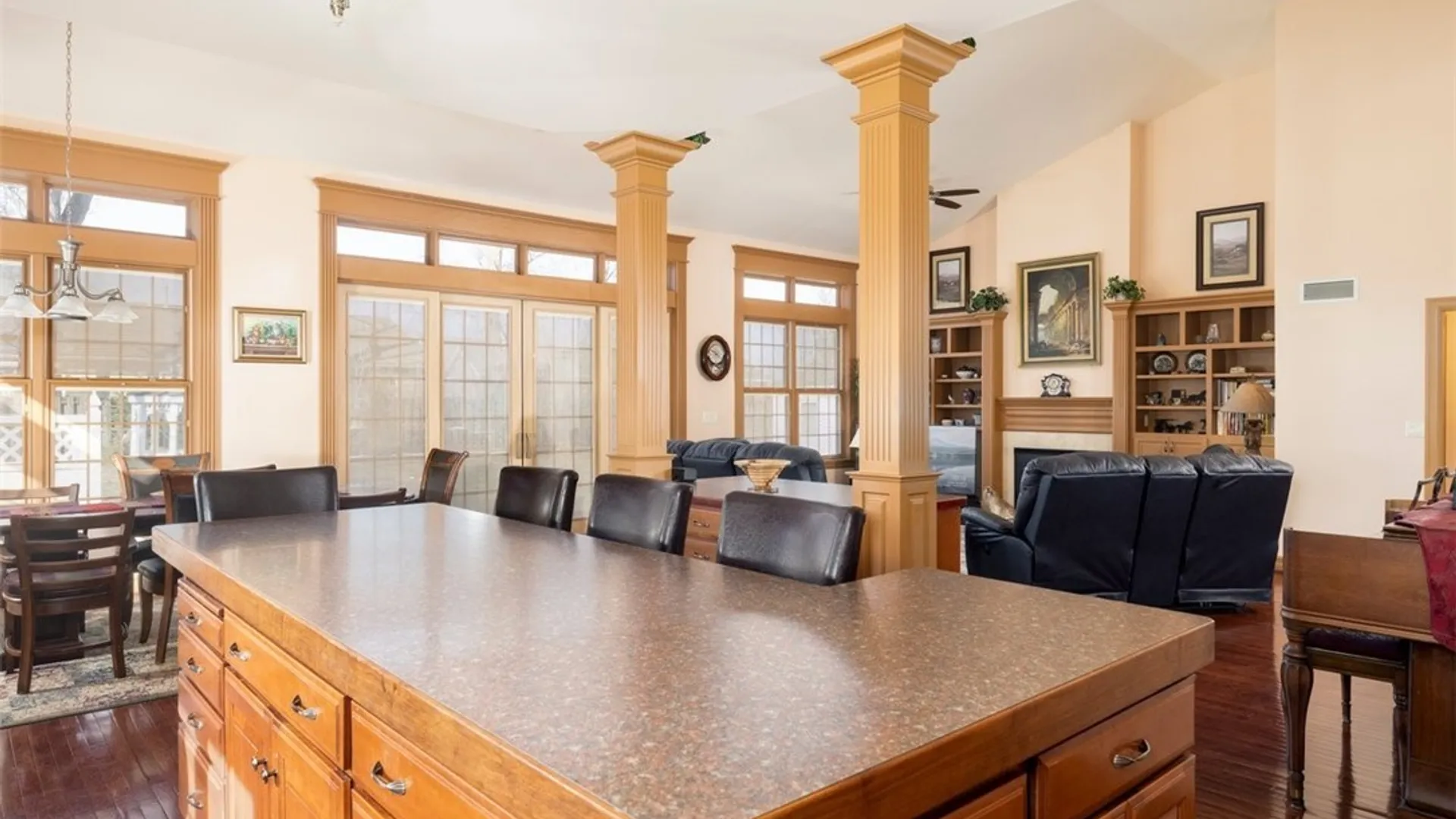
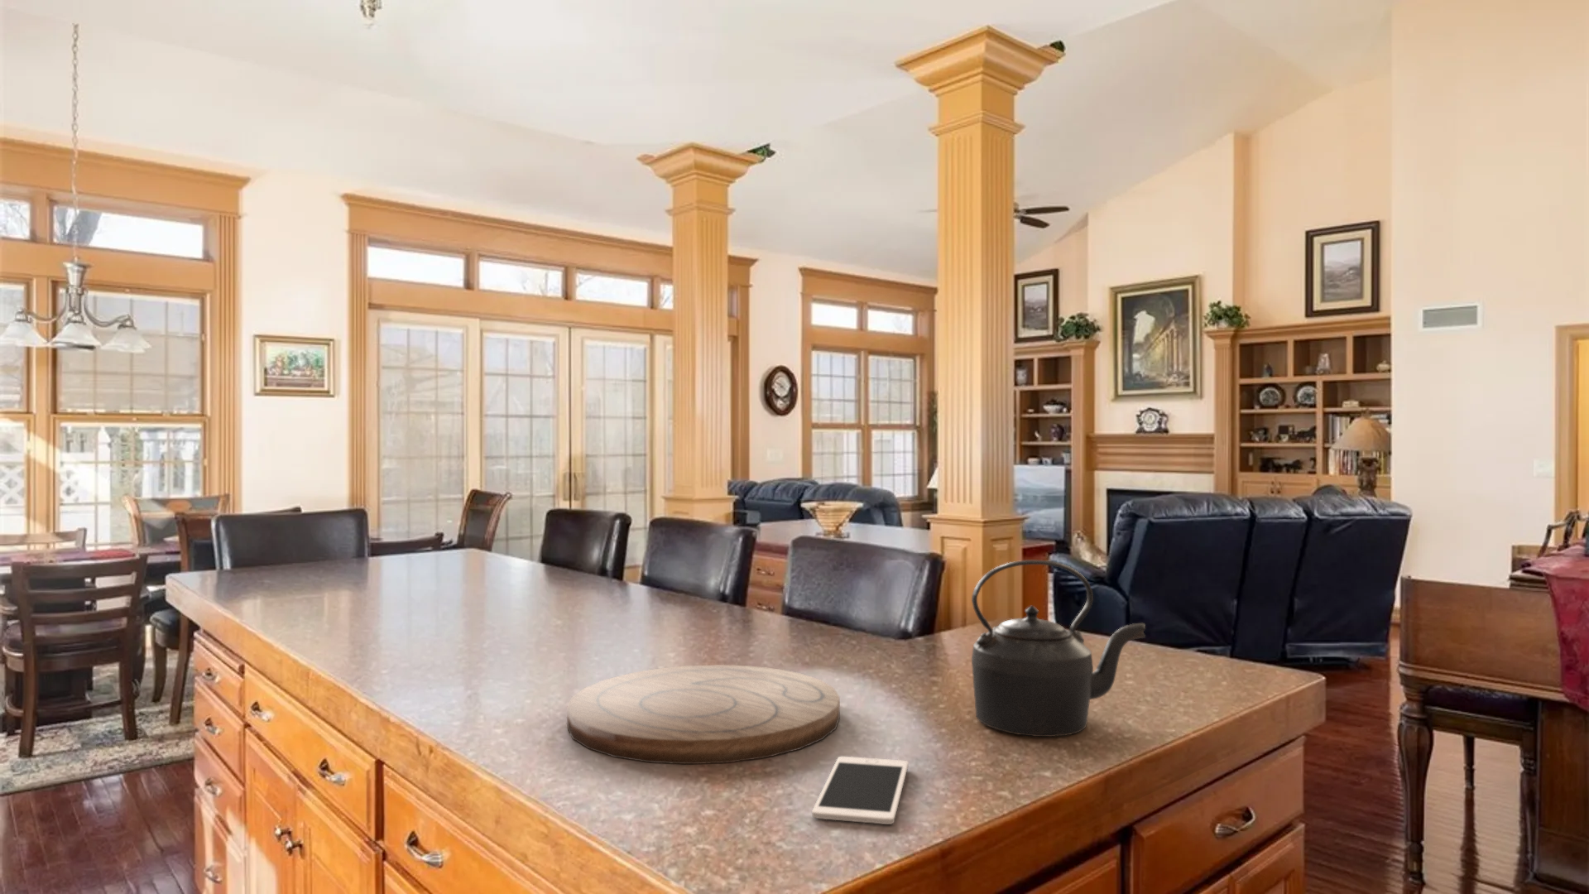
+ kettle (1060, 639)
+ cell phone (863, 787)
+ cutting board (705, 707)
